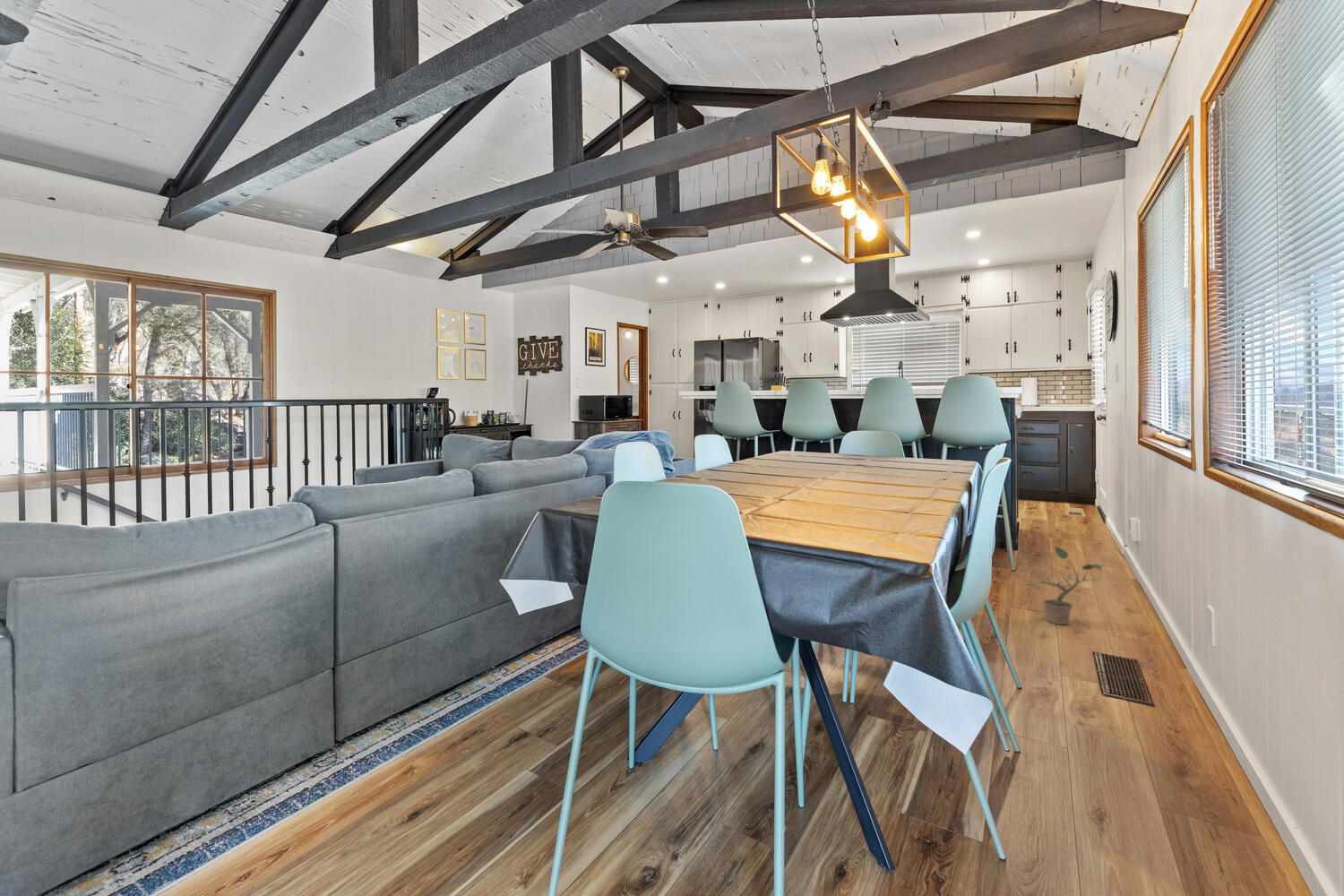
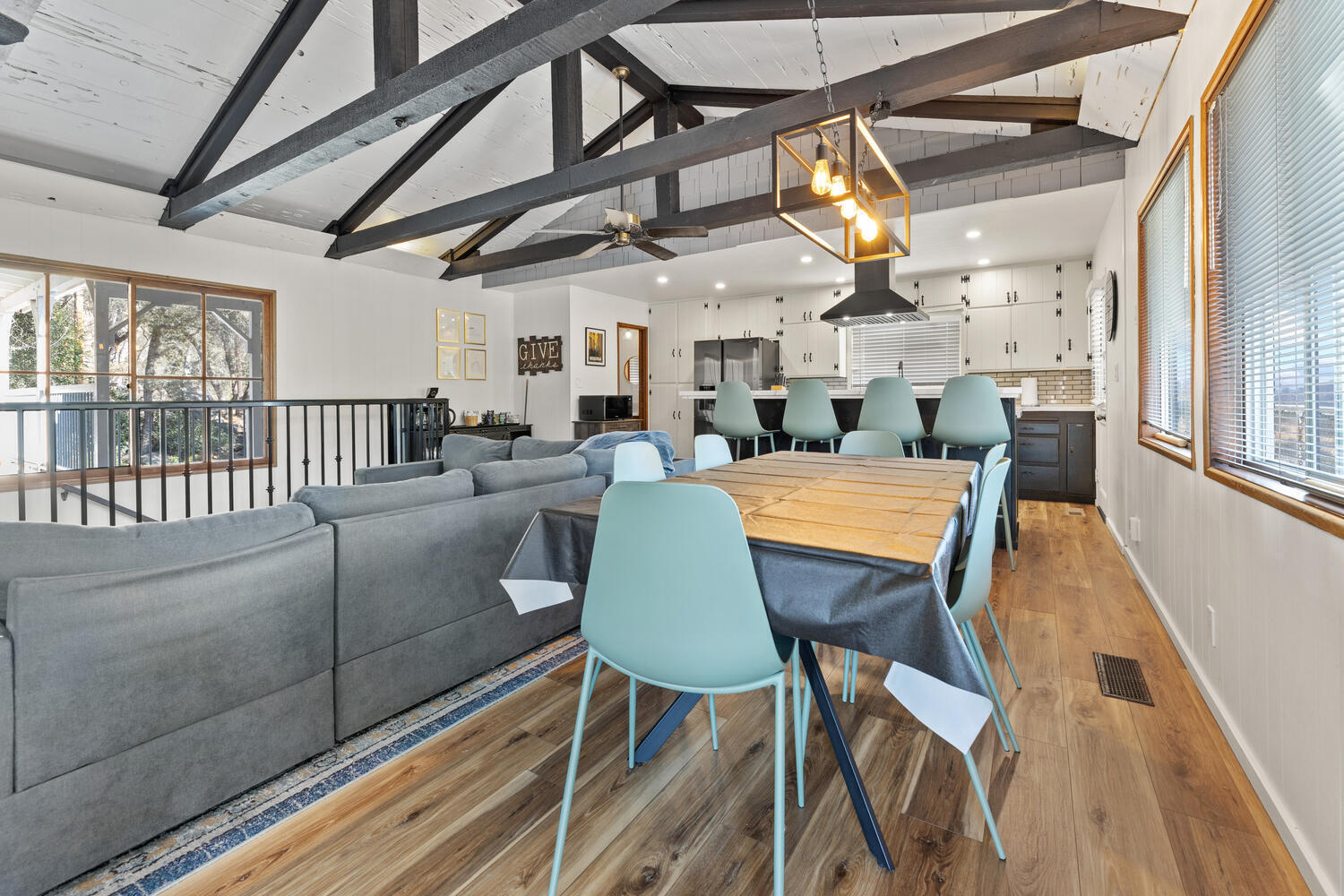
- potted plant (1064, 586)
